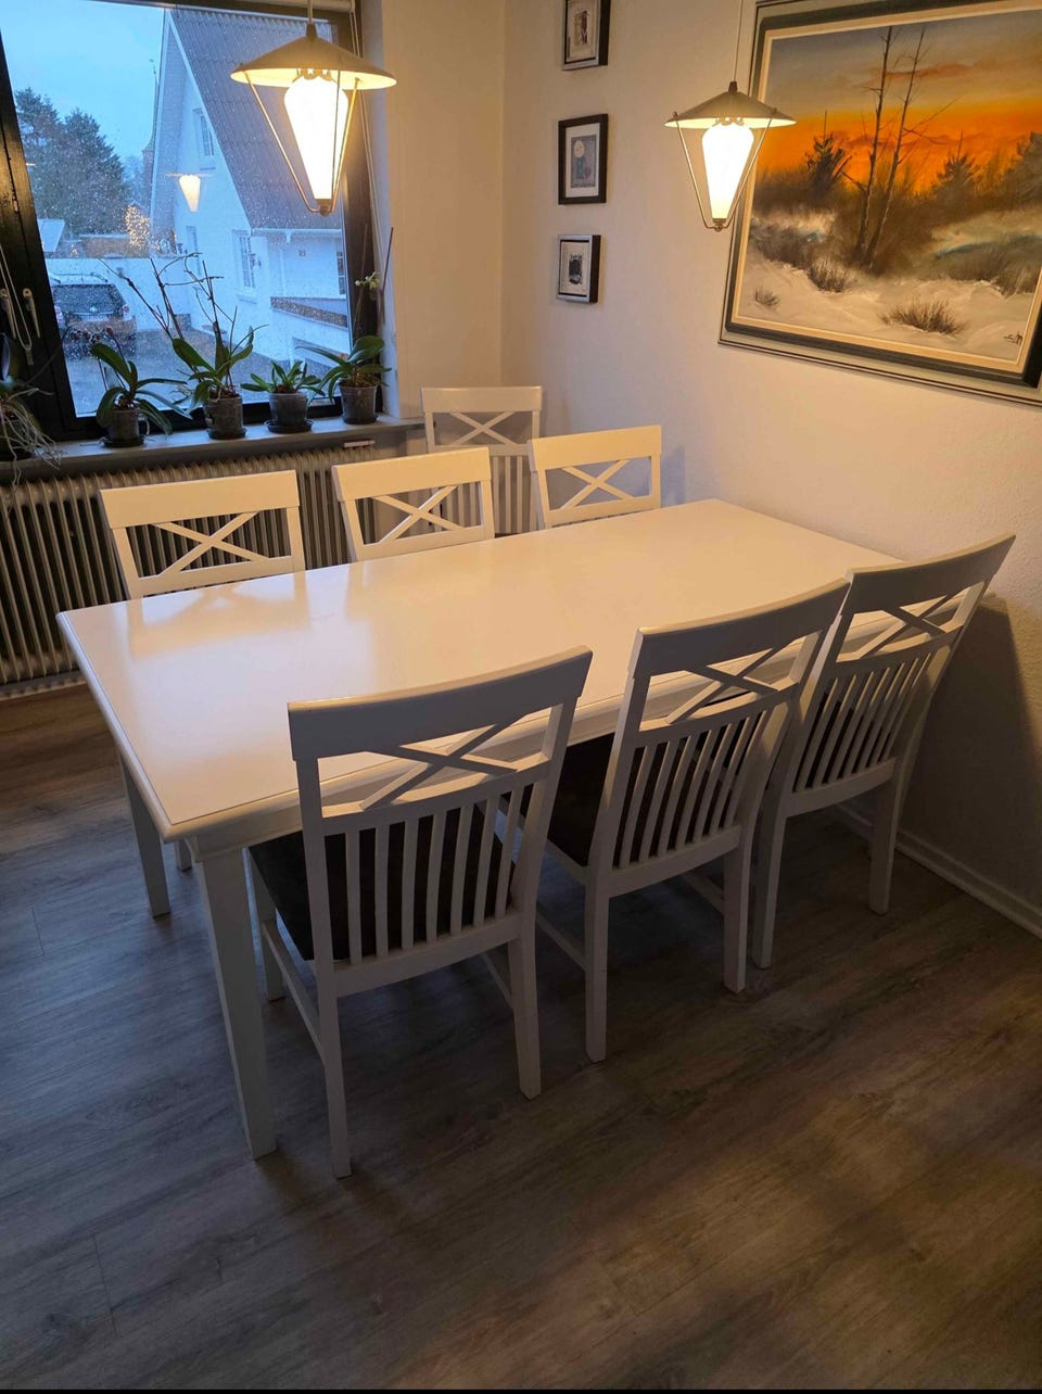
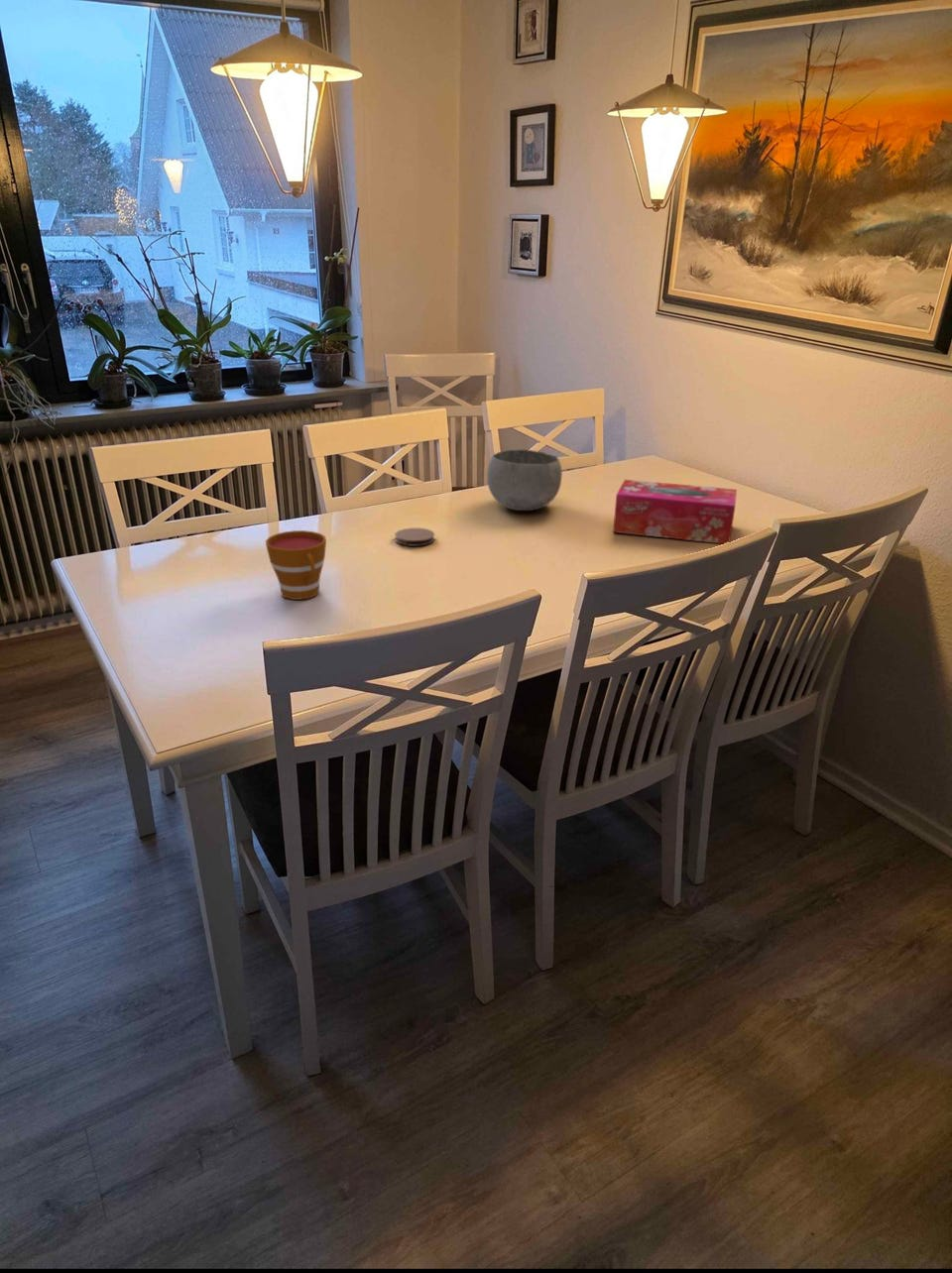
+ tissue box (674, 511)
+ bowl (524, 482)
+ cup (300, 567)
+ coaster (415, 536)
